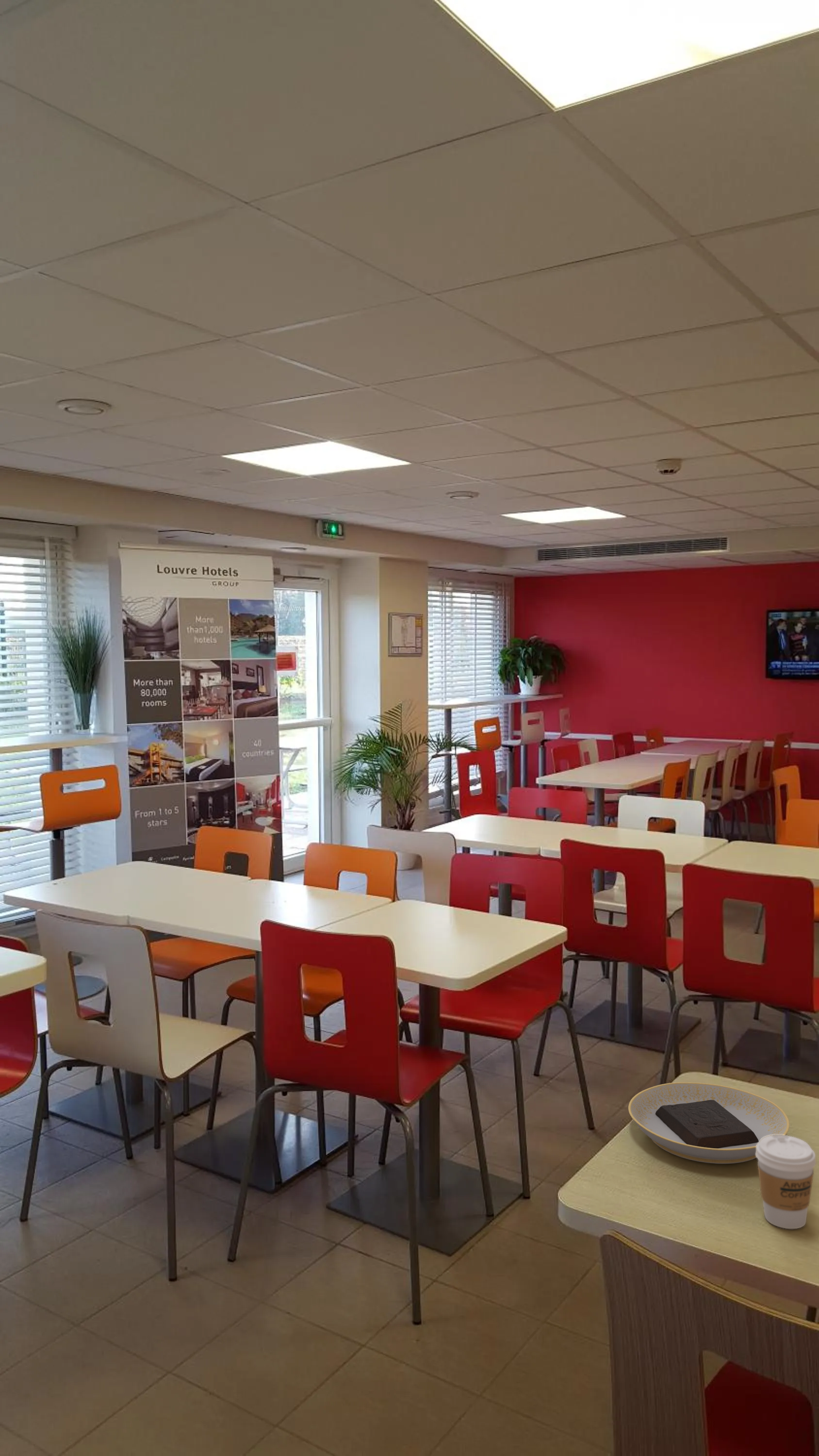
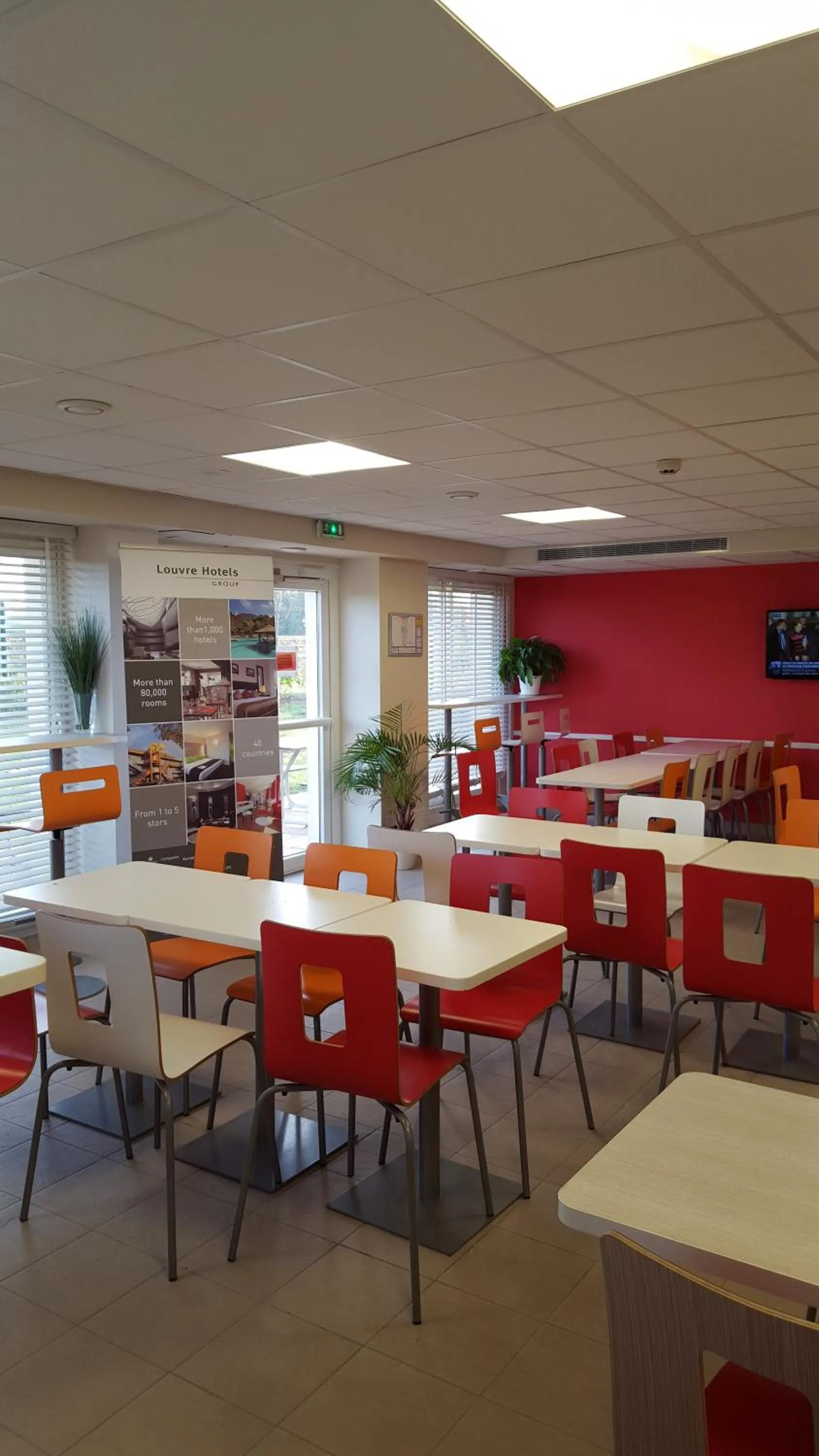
- coffee cup (785, 1181)
- plate (707, 1125)
